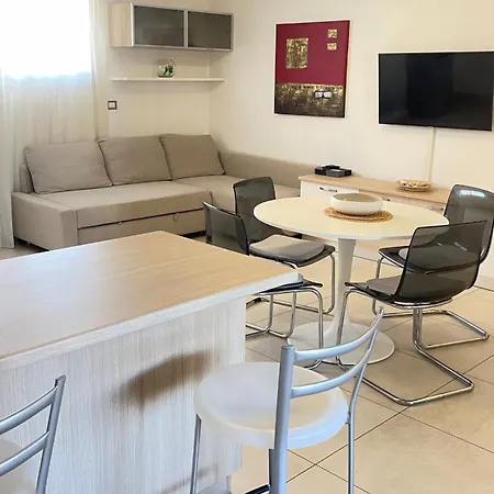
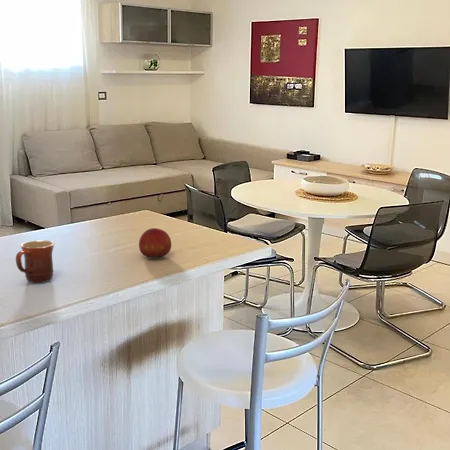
+ mug (34, 263)
+ fruit (155, 242)
